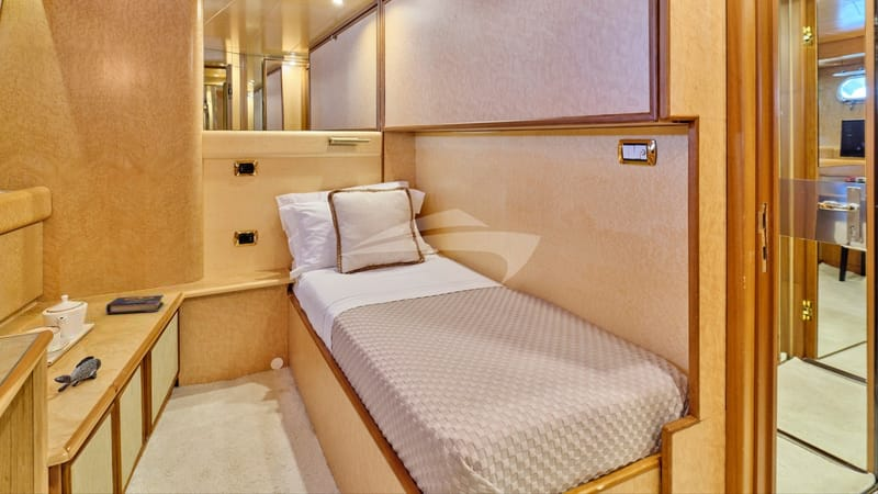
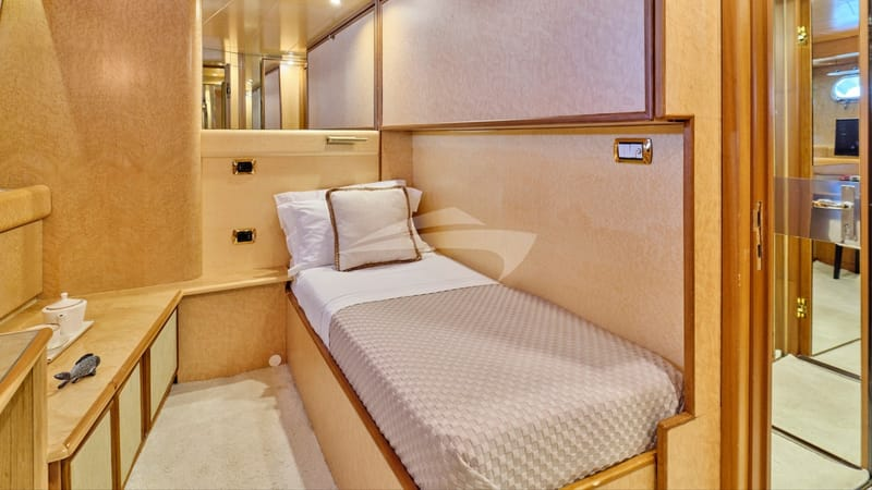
- book (136, 303)
